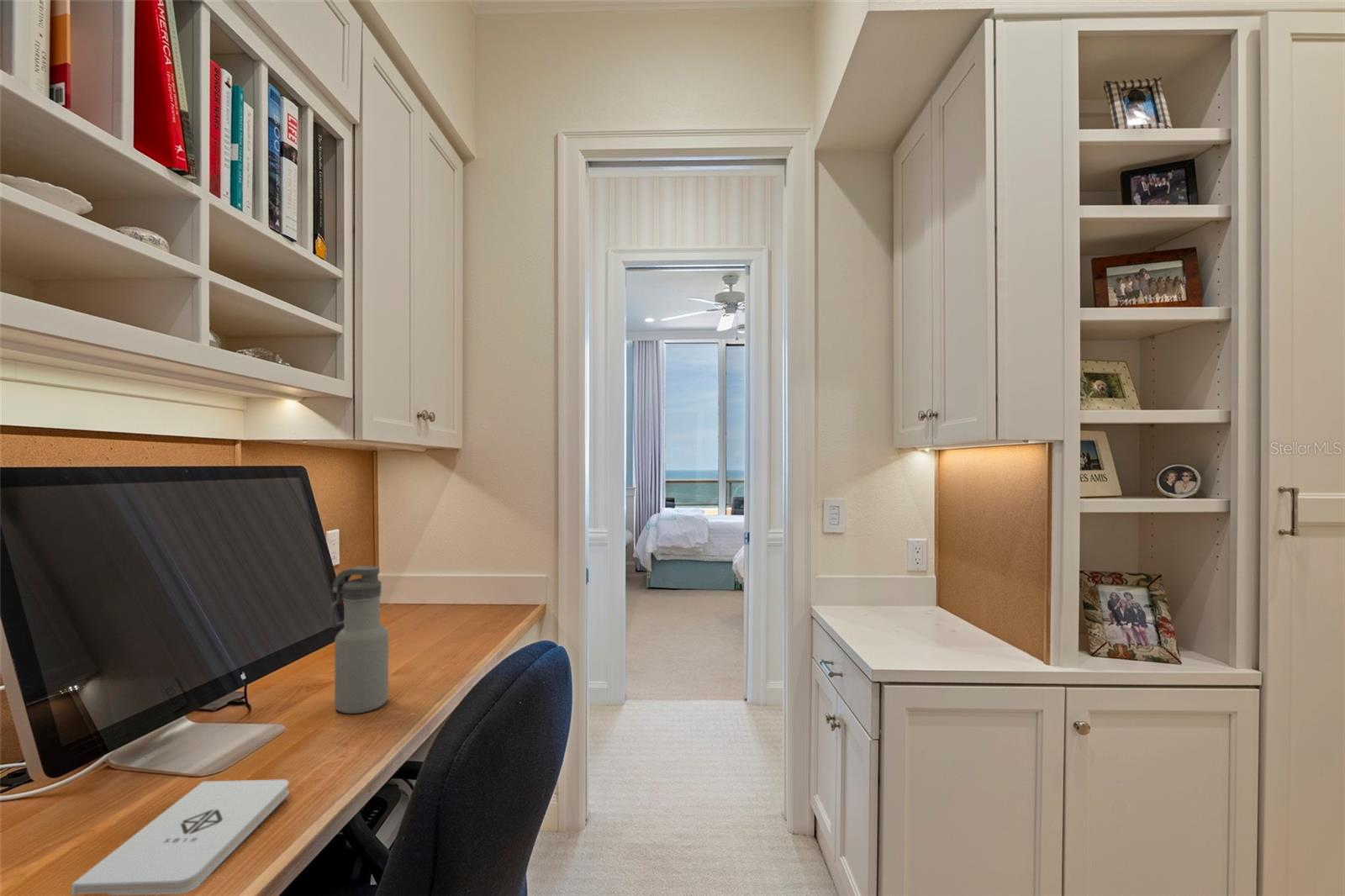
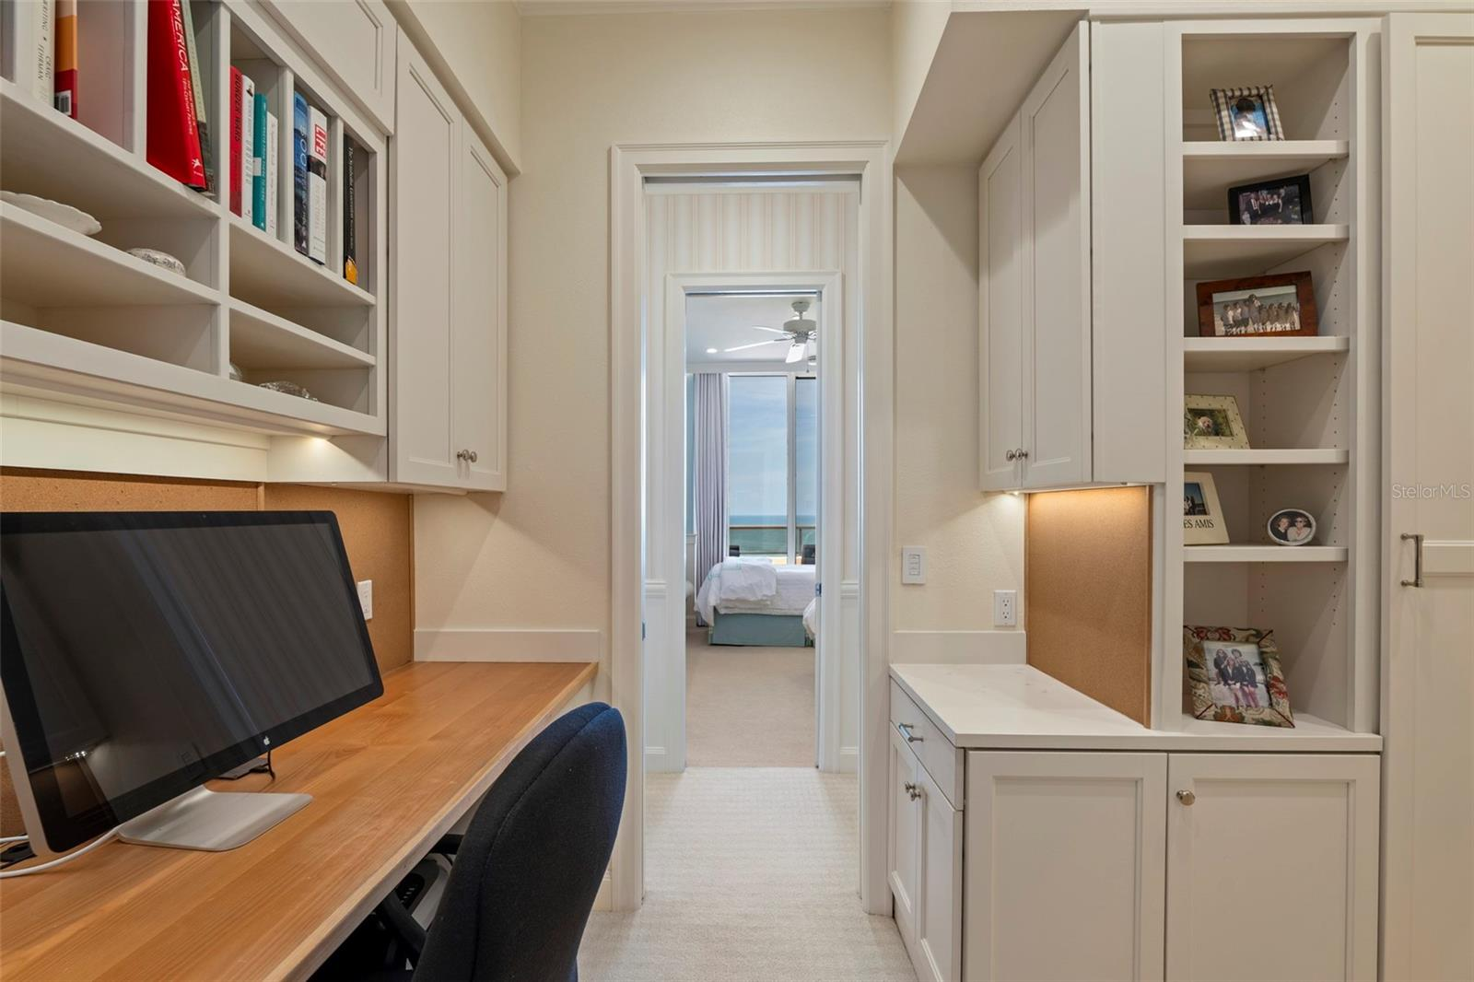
- water bottle (361, 635)
- notepad (197, 830)
